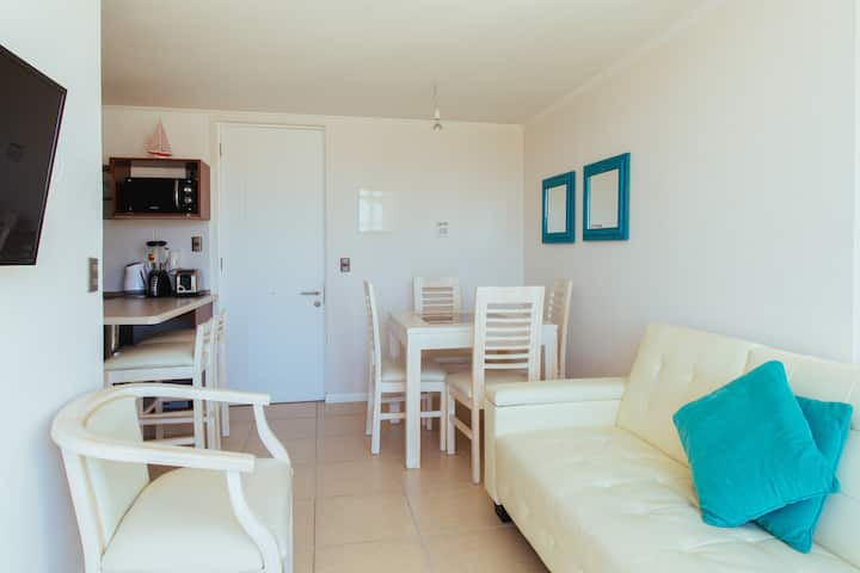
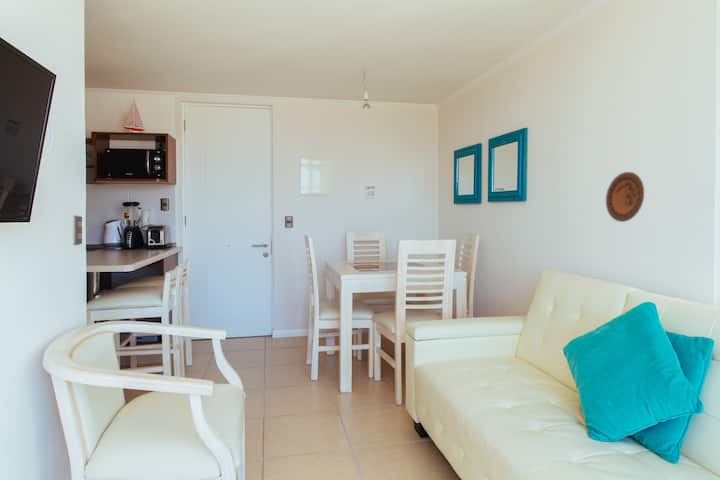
+ decorative plate (624, 197)
